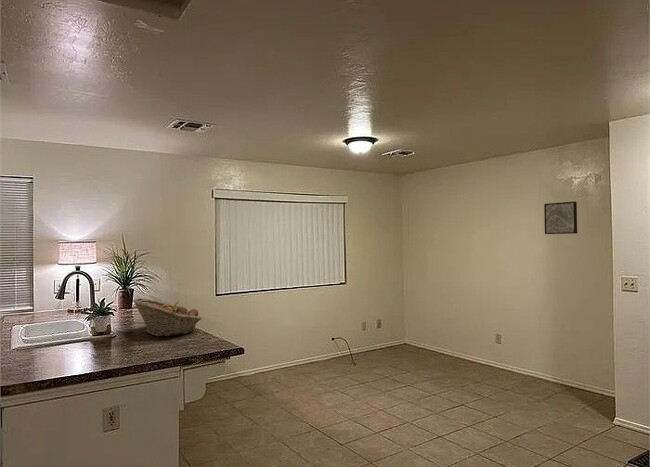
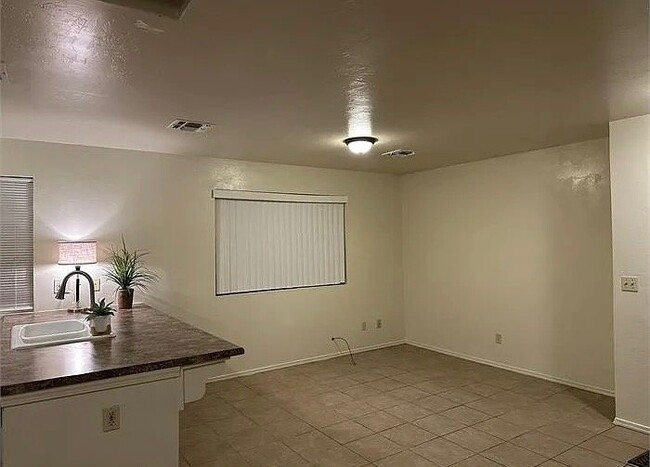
- fruit basket (167, 314)
- wall art (560, 218)
